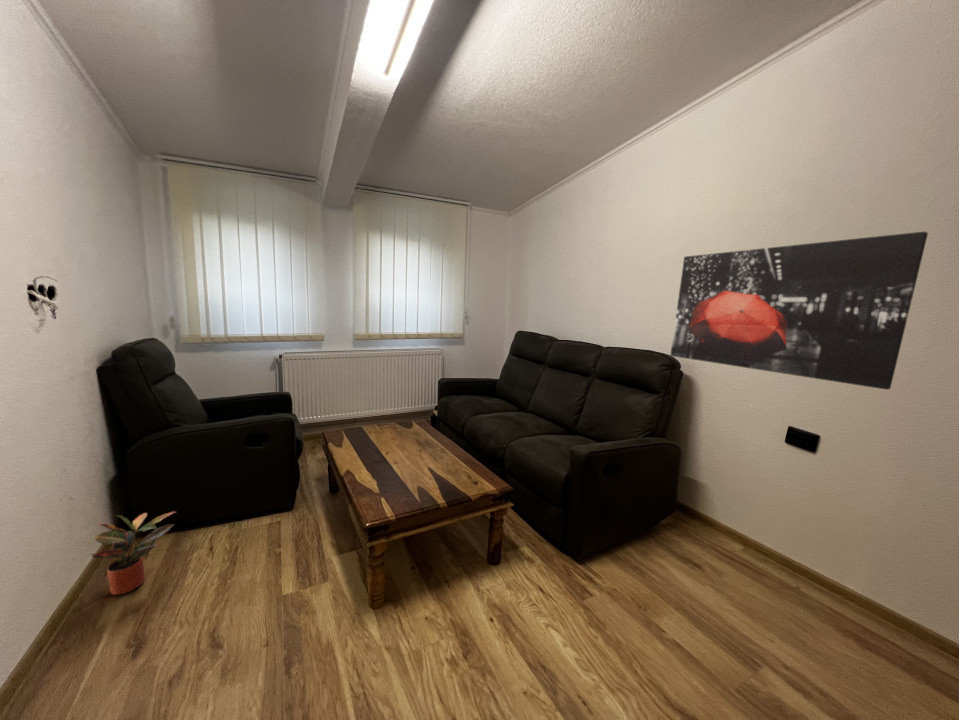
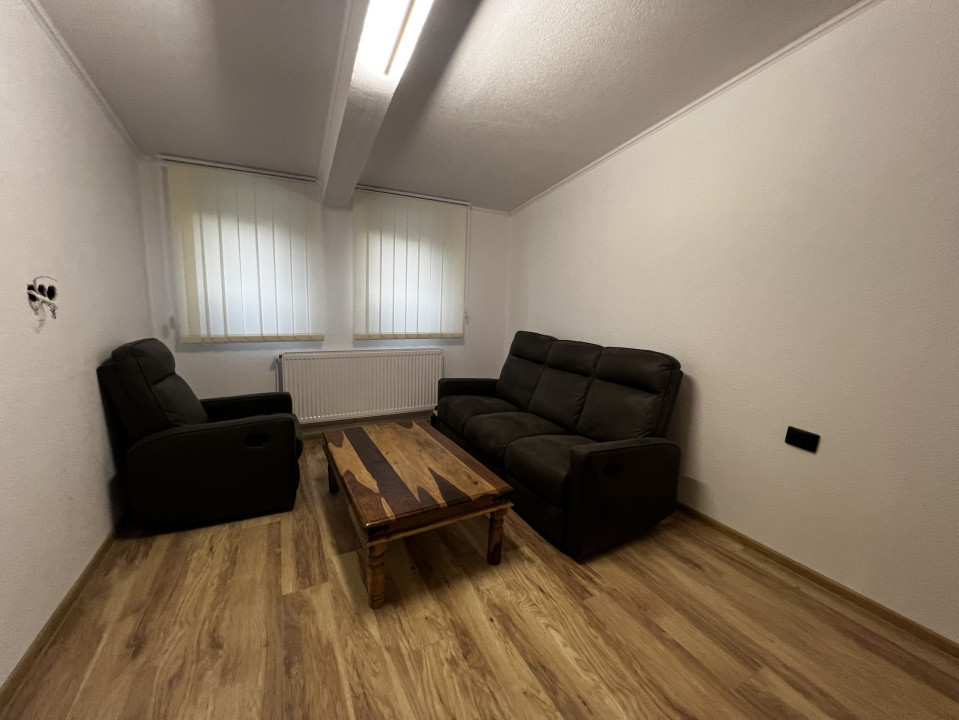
- wall art (766, 309)
- potted plant (136, 546)
